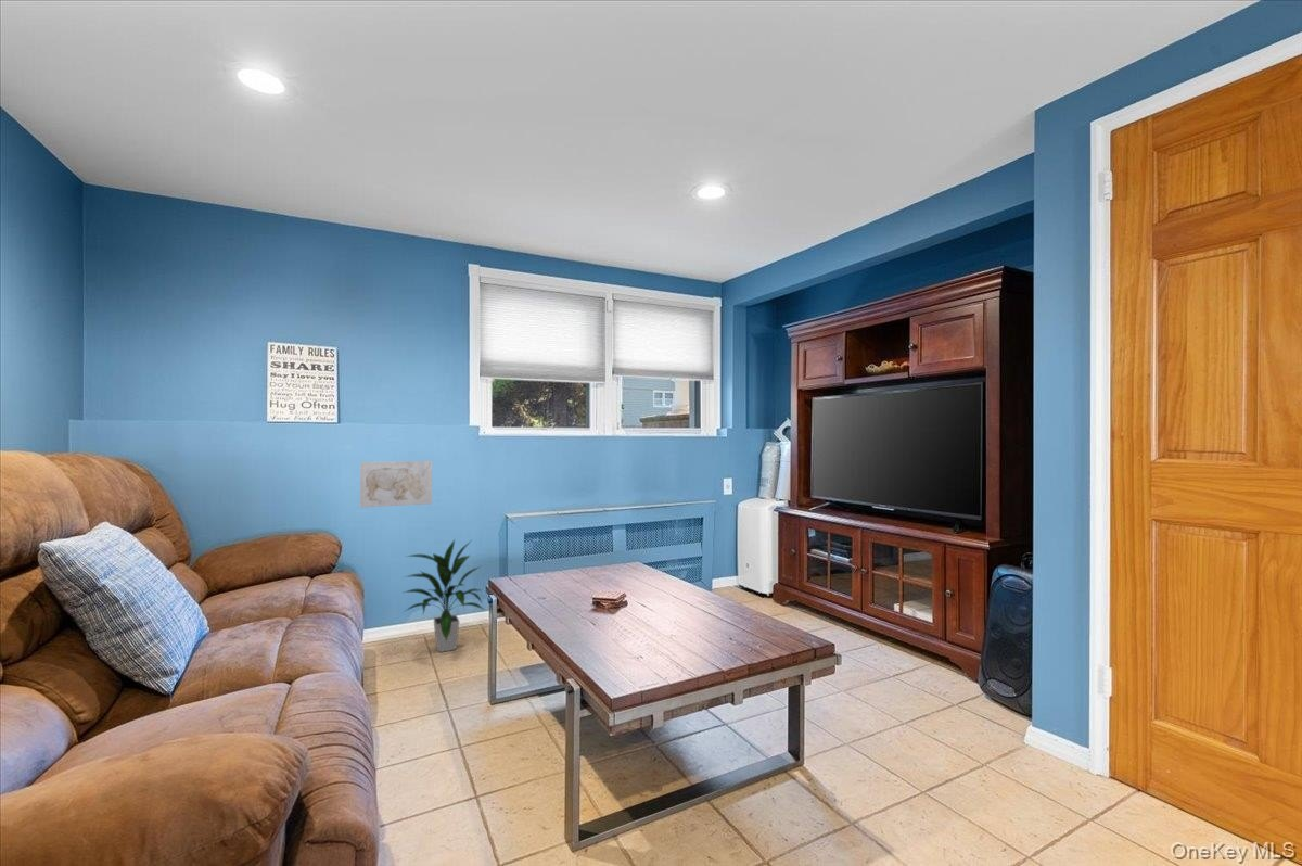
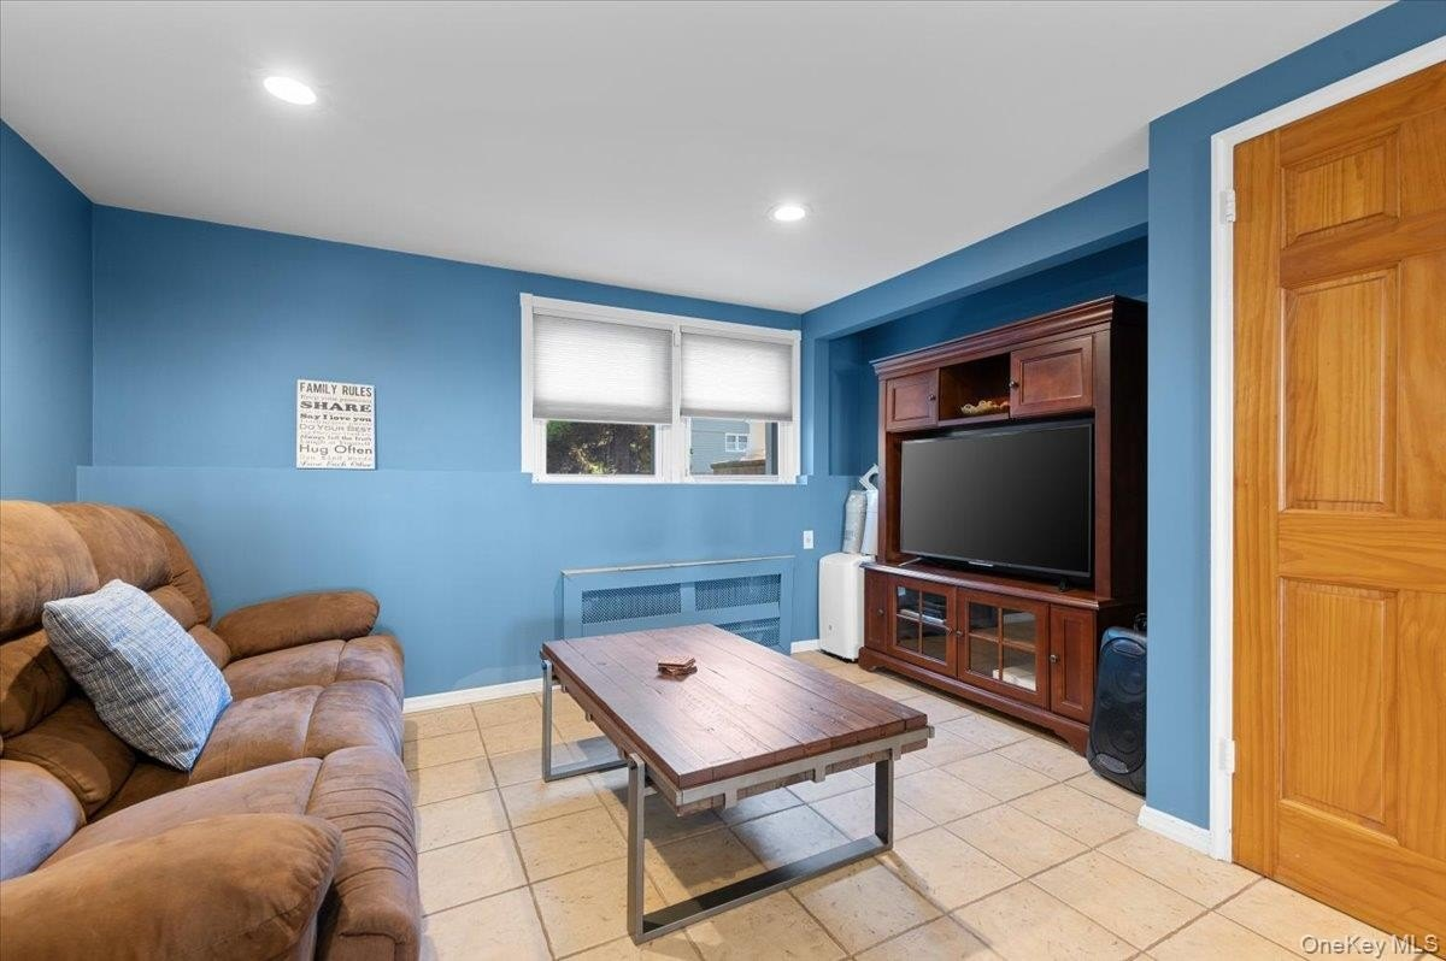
- wall art (396, 483)
- indoor plant (445, 595)
